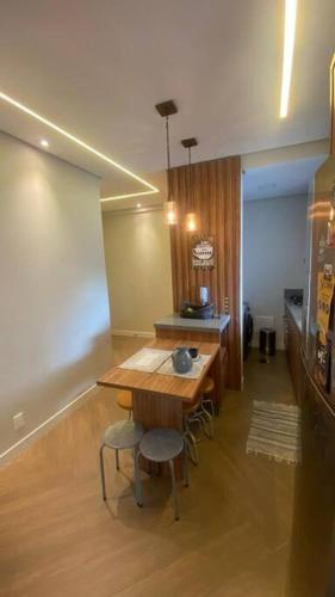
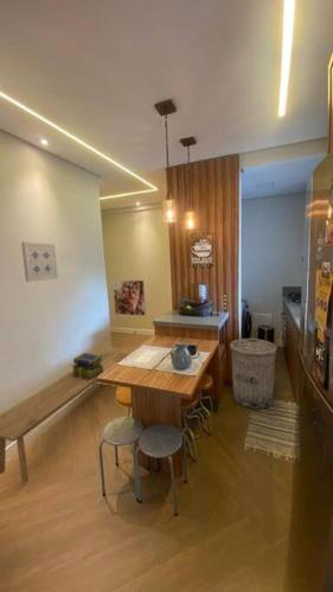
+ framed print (128, 297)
+ stack of books (88, 365)
+ bench (73, 398)
+ trash can (252, 368)
+ wall art (40, 262)
